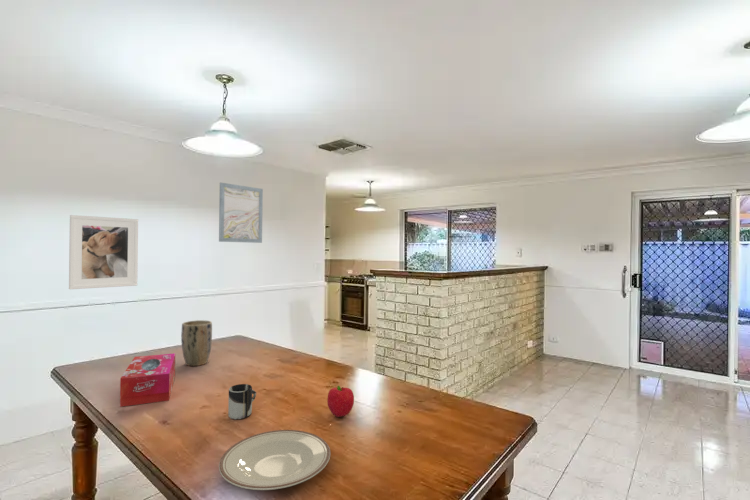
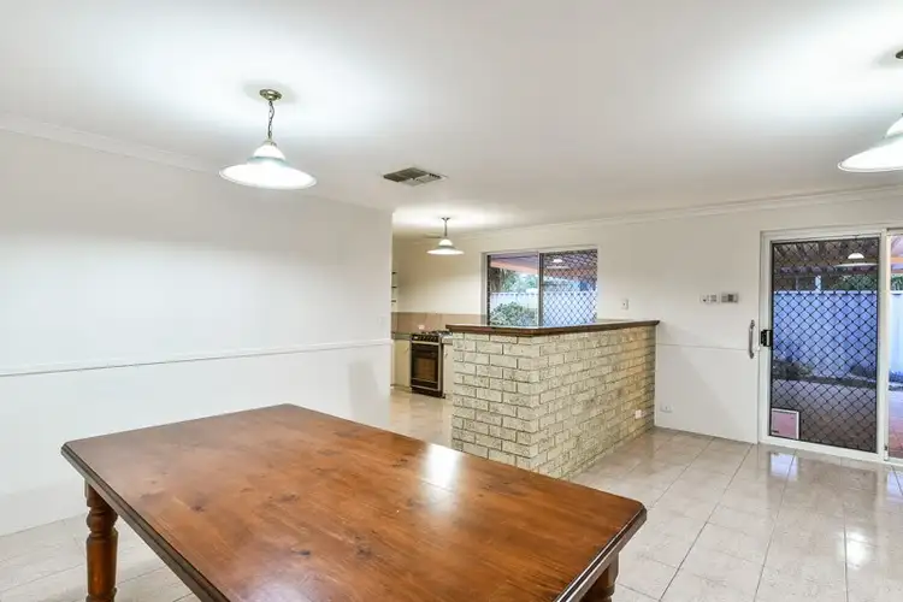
- cup (243, 400)
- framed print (105, 252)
- plant pot (196, 342)
- plate (276, 461)
- fruit (340, 400)
- tissue box (150, 377)
- wall art (241, 214)
